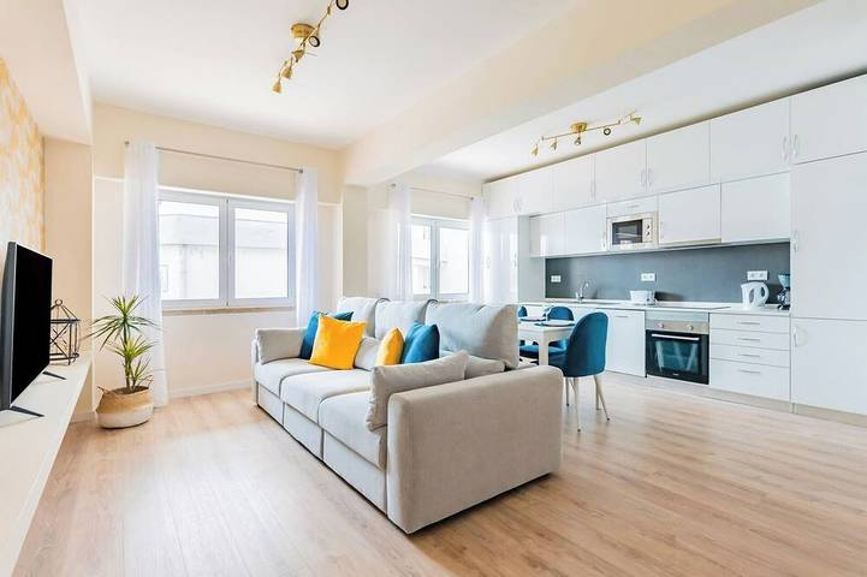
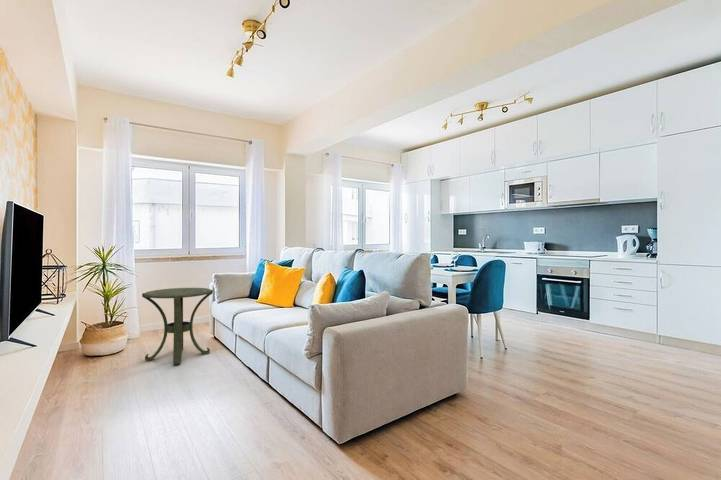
+ side table (178, 323)
